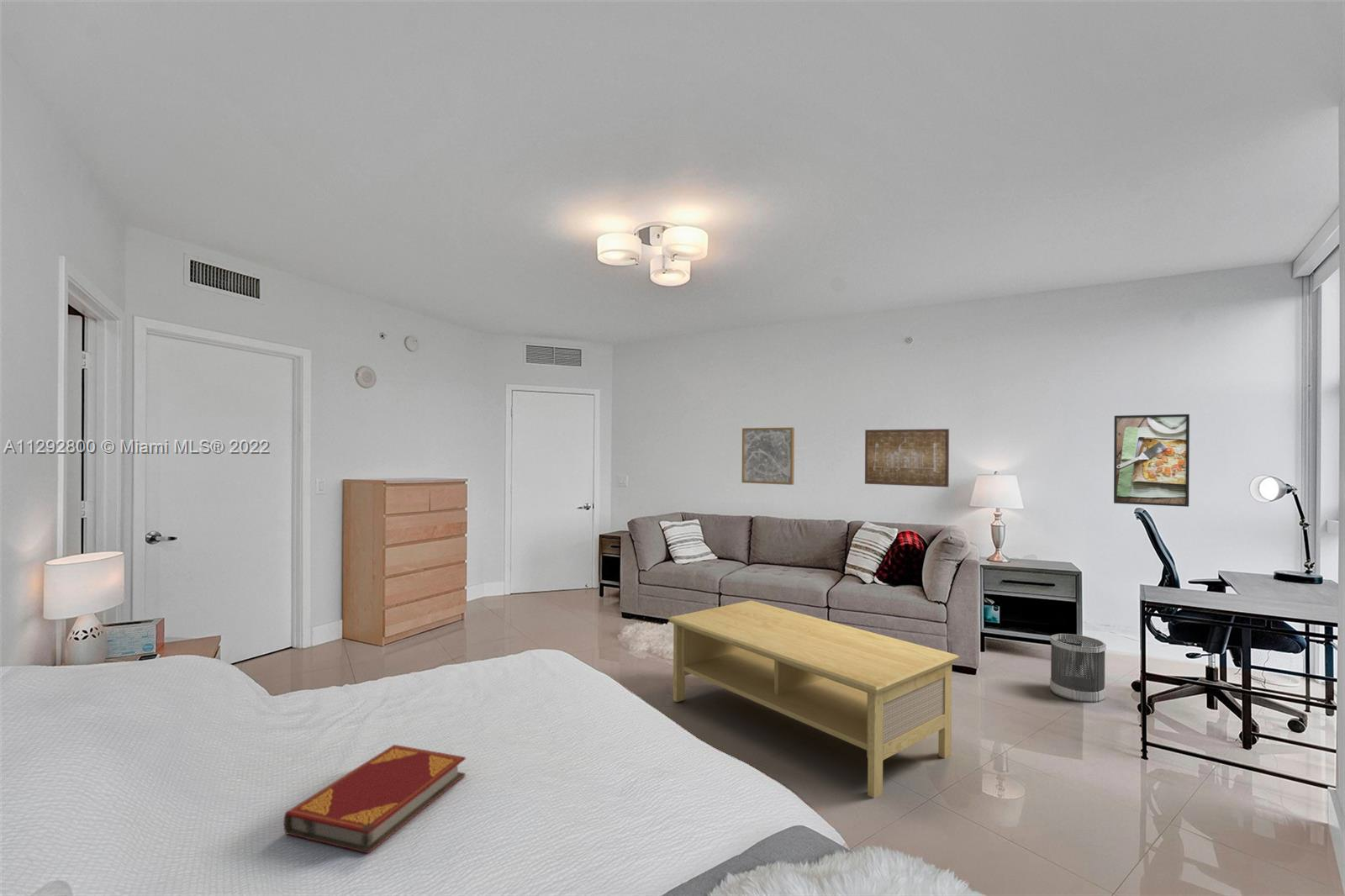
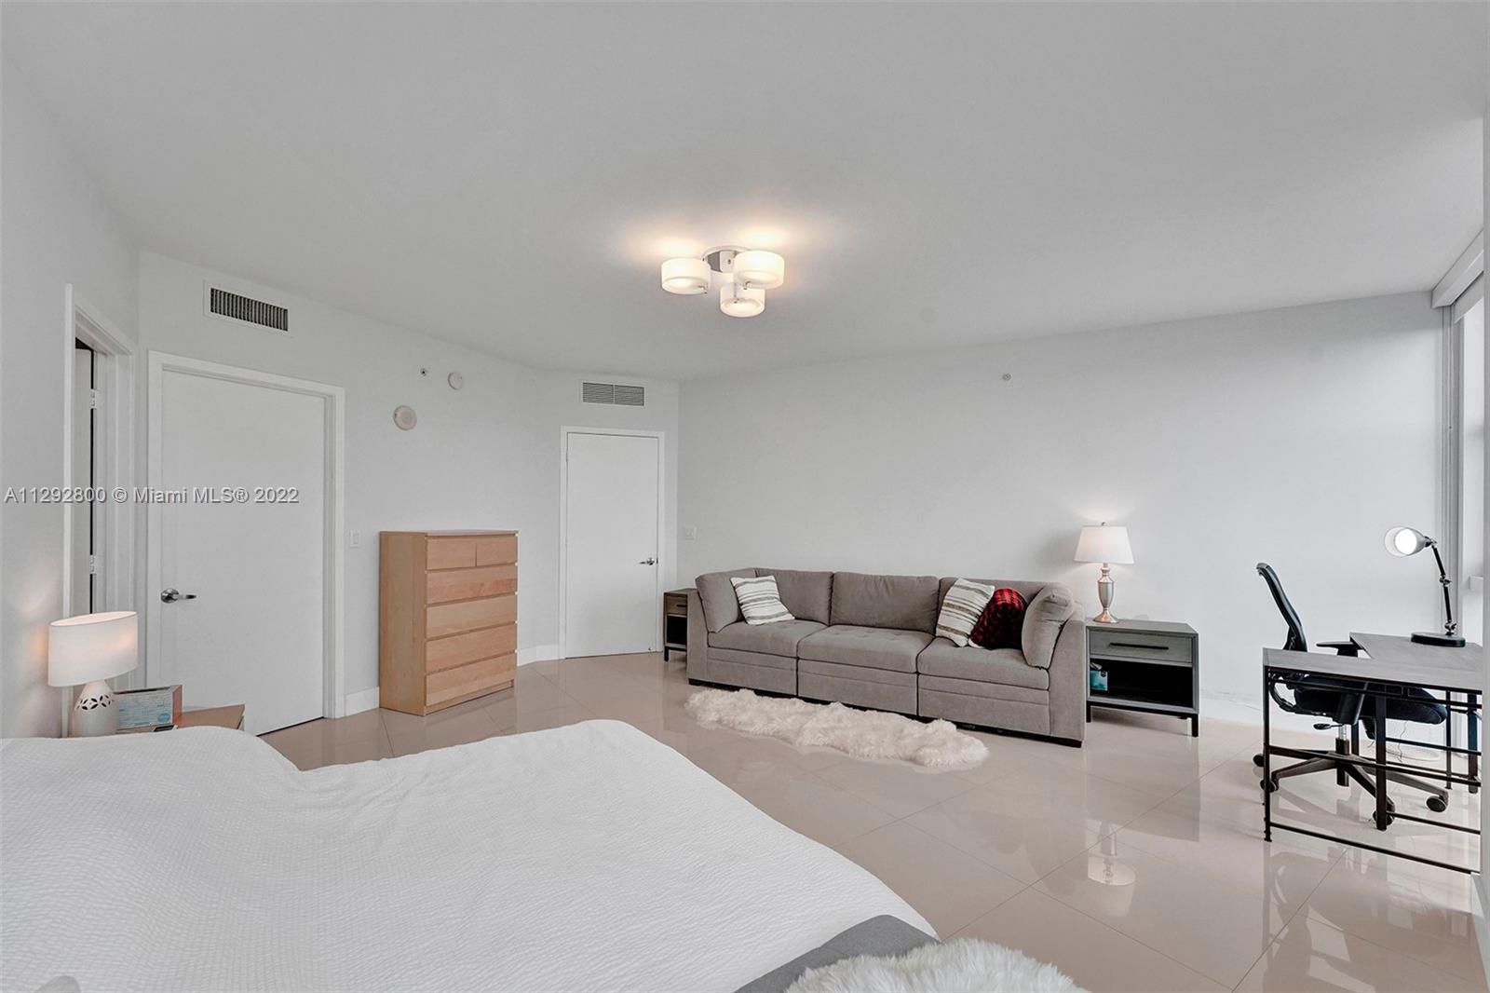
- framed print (1150, 460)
- wall art (767, 456)
- wall art (905, 457)
- coffee table (799, 679)
- wastebasket (1077, 667)
- hardback book (382, 792)
